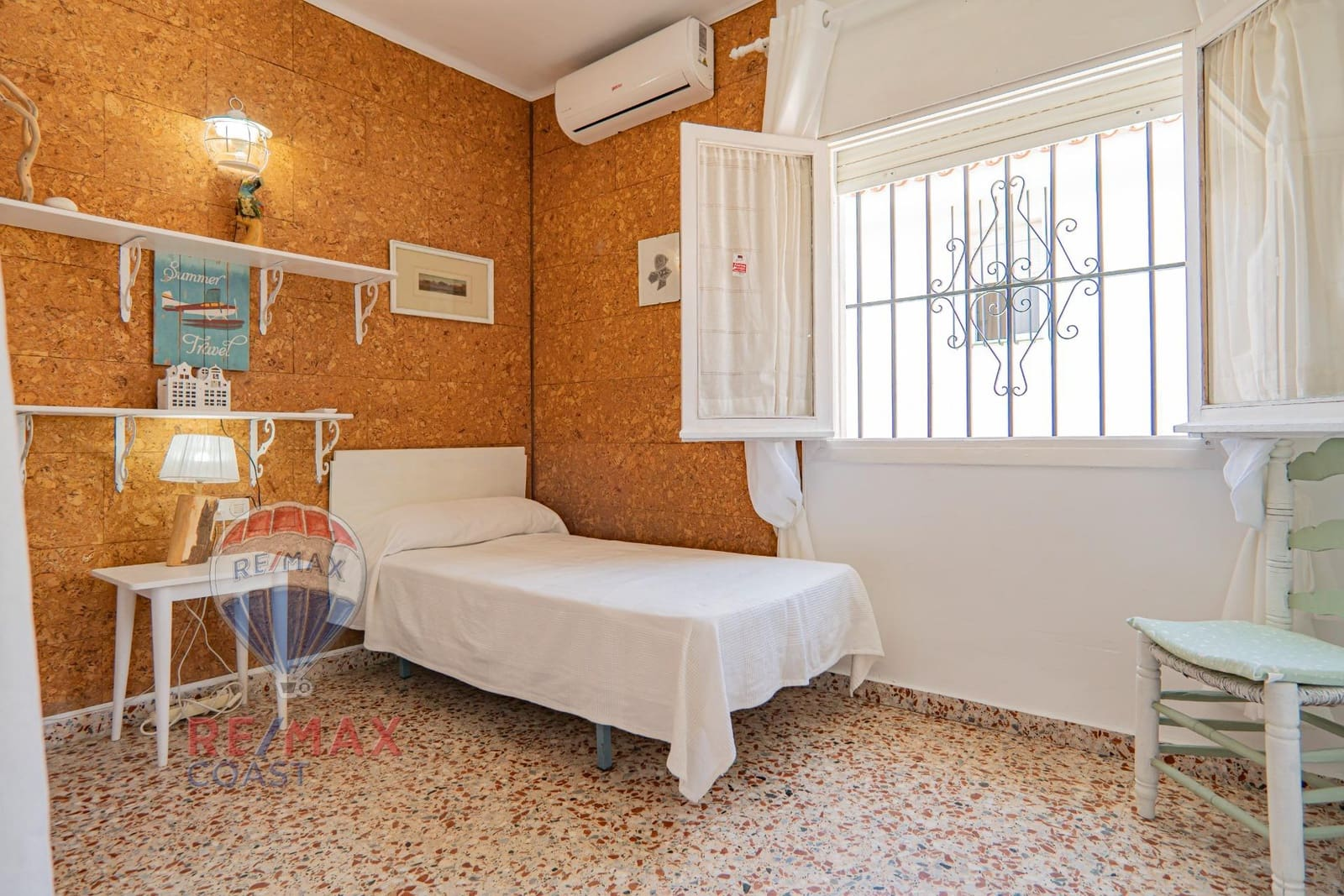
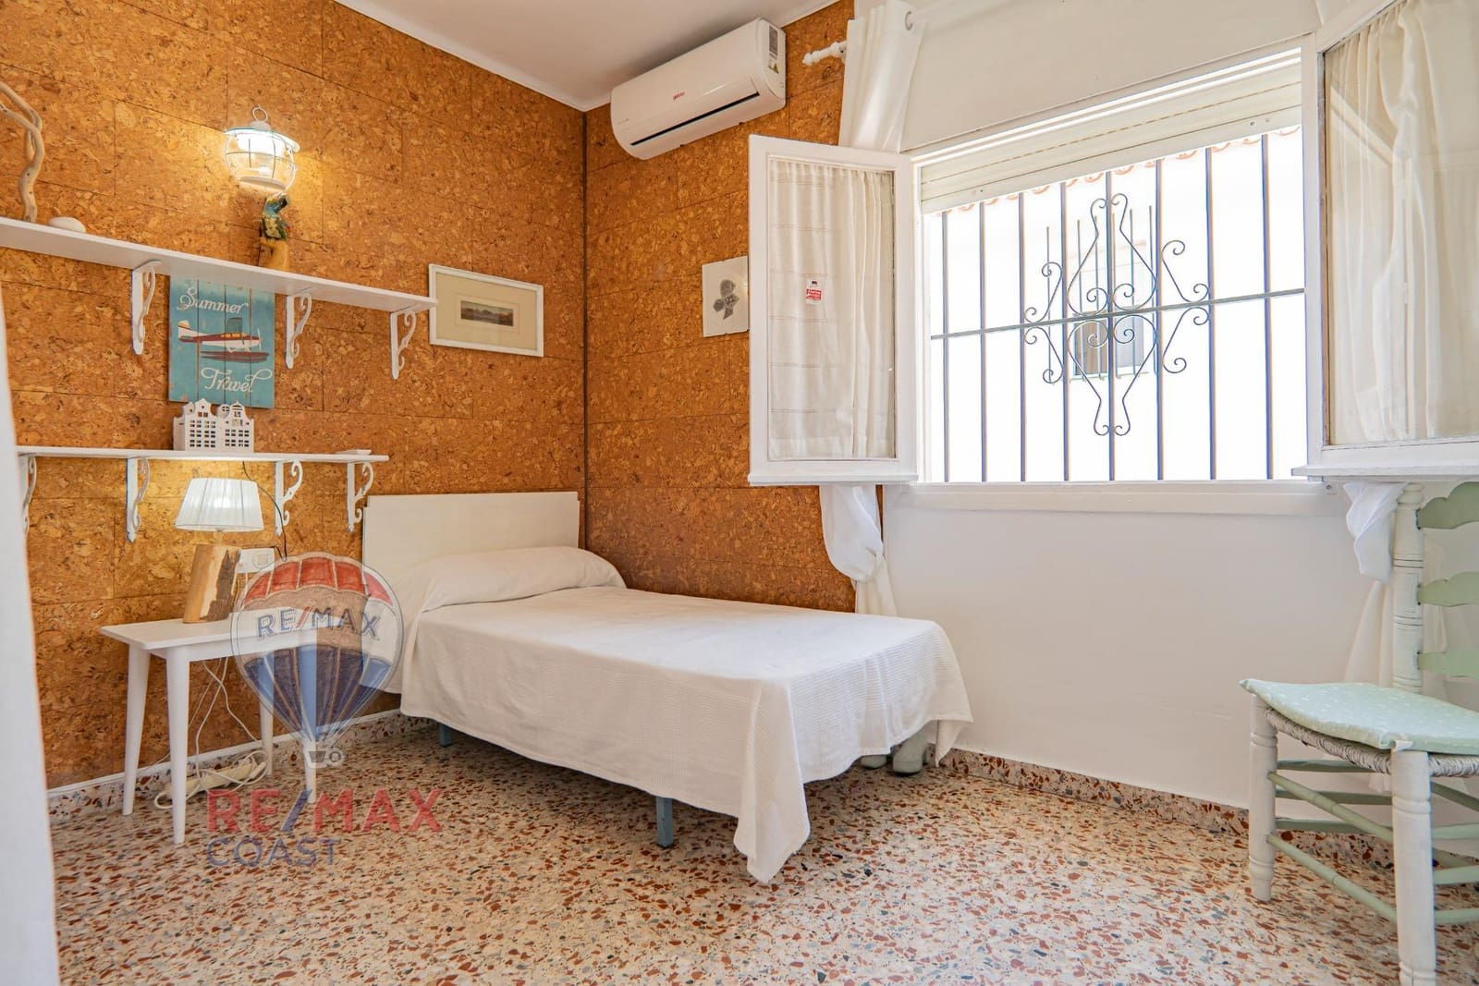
+ boots (905, 742)
